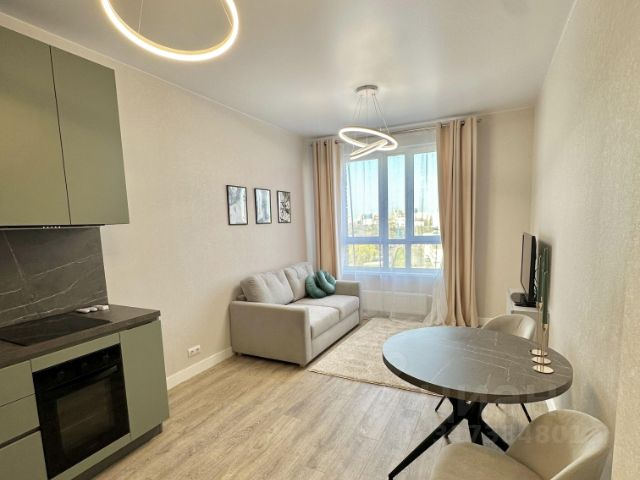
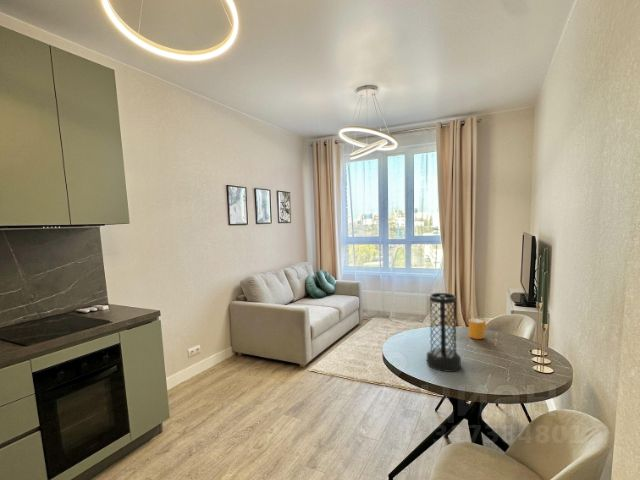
+ mug (478, 328)
+ vase (443, 330)
